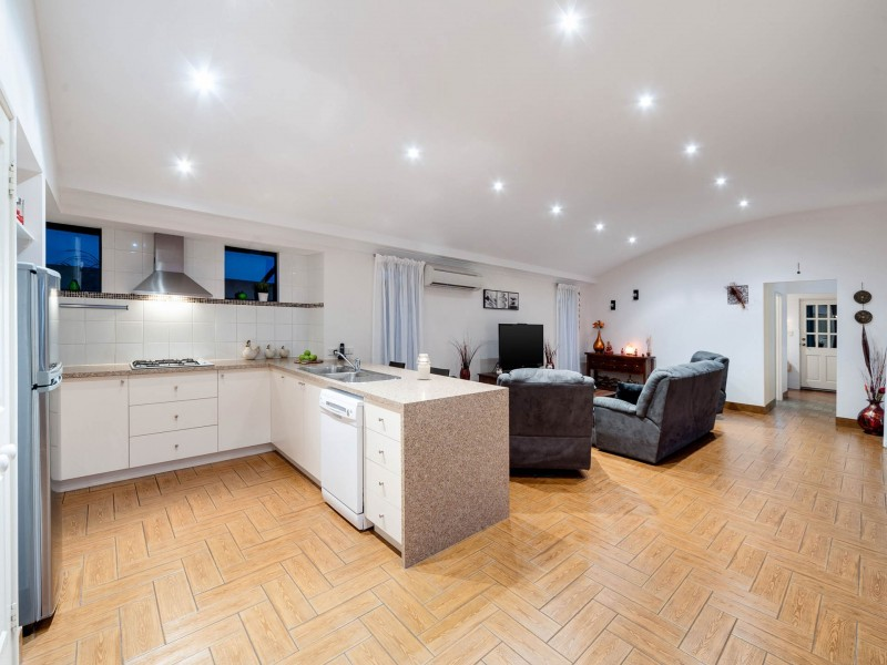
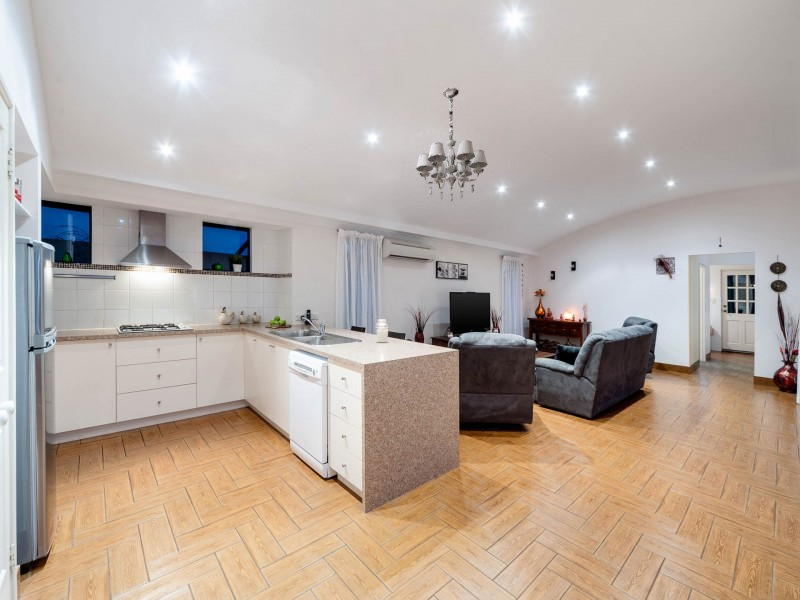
+ chandelier (451, 146)
